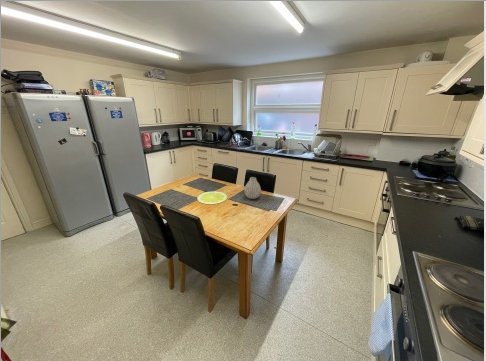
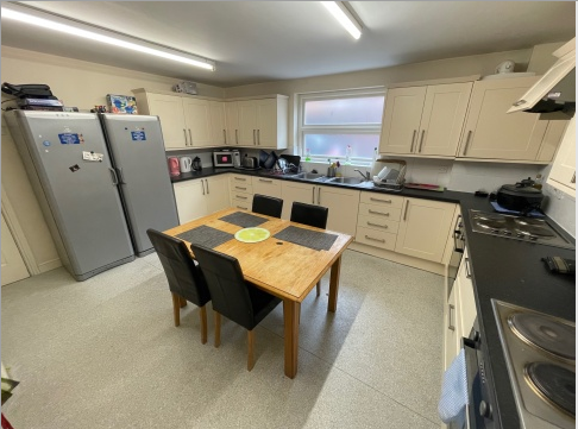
- vase (252, 187)
